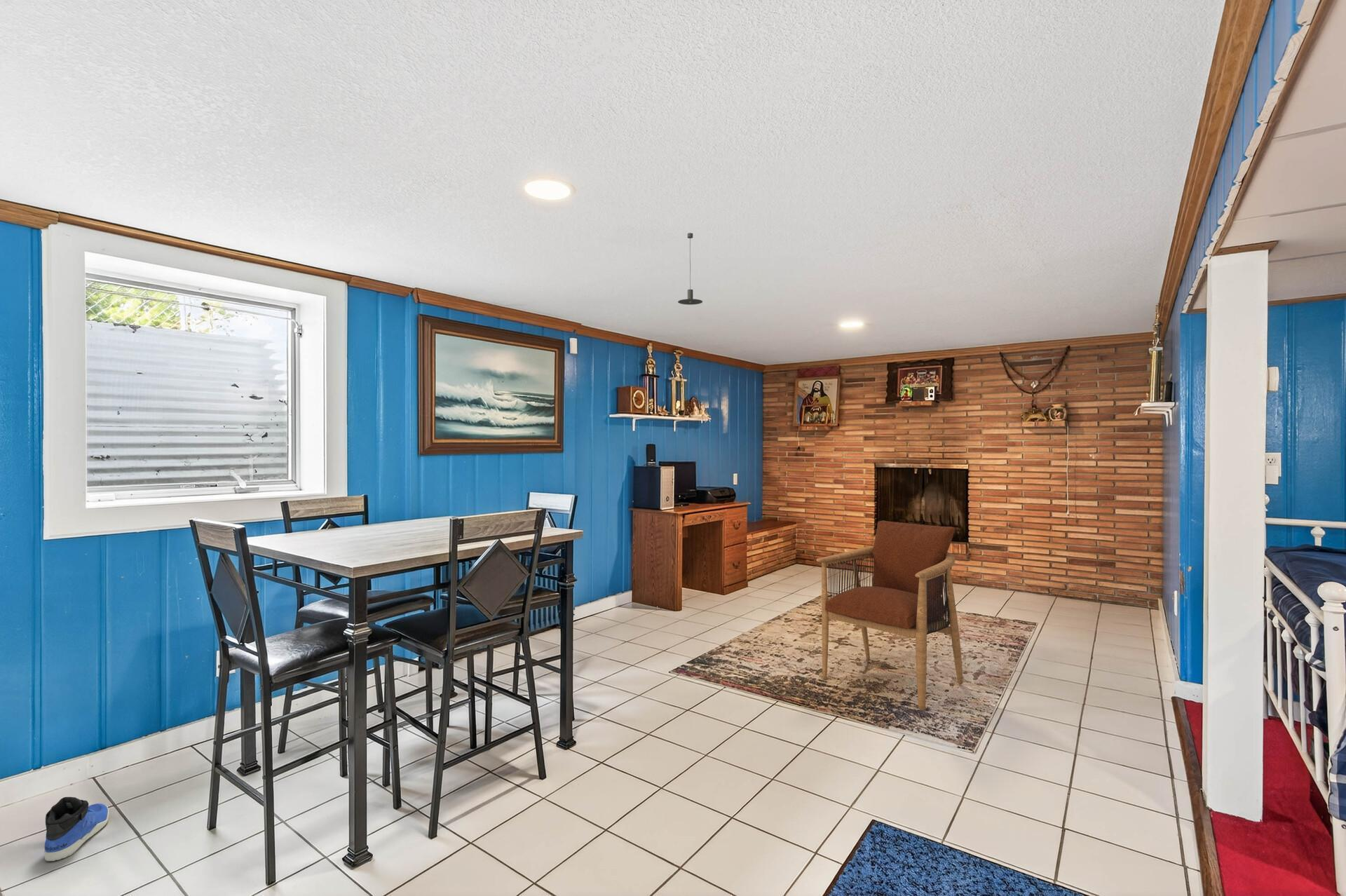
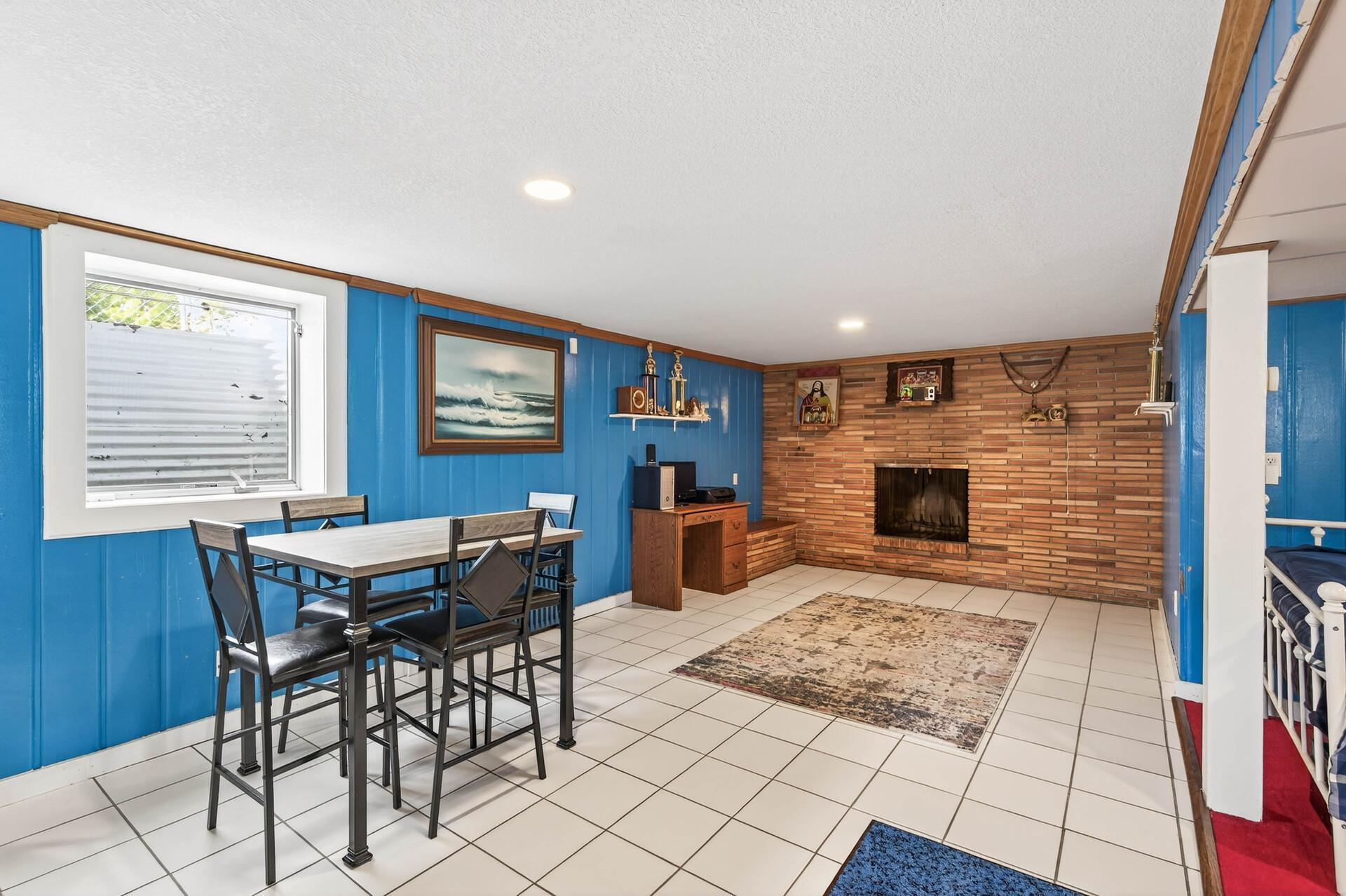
- sneaker (78, 814)
- armchair (894, 604)
- pendant light (690, 268)
